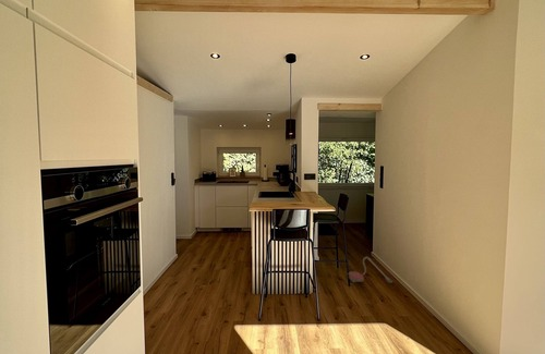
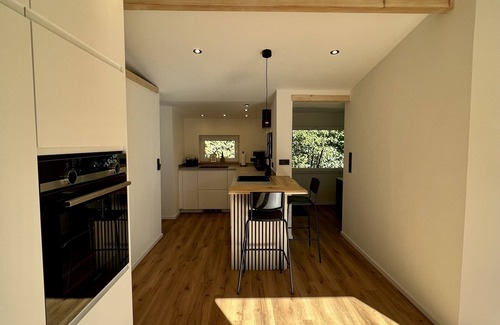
- vacuum cleaner (365, 268)
